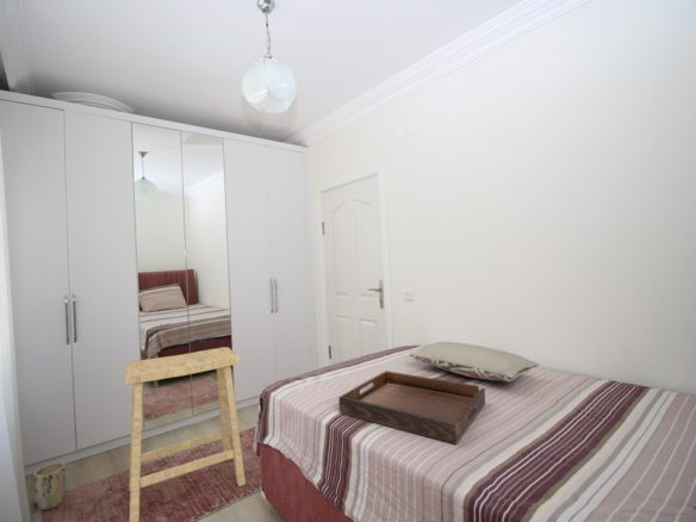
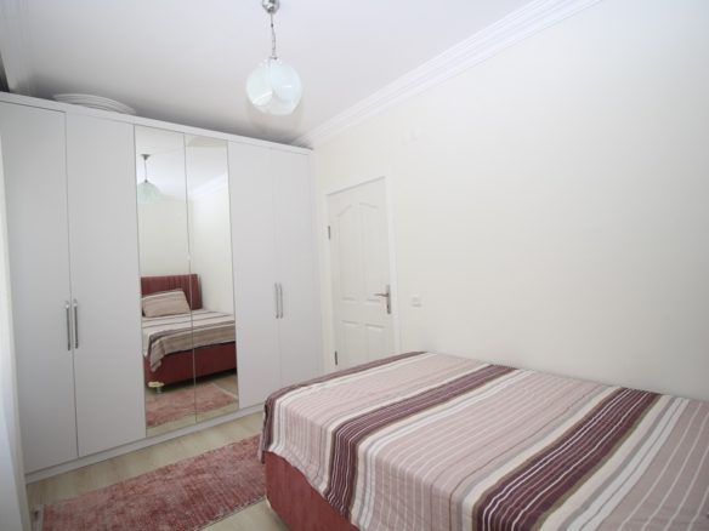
- plant pot (50, 486)
- stool (191, 440)
- pillow (470, 360)
- serving tray (414, 399)
